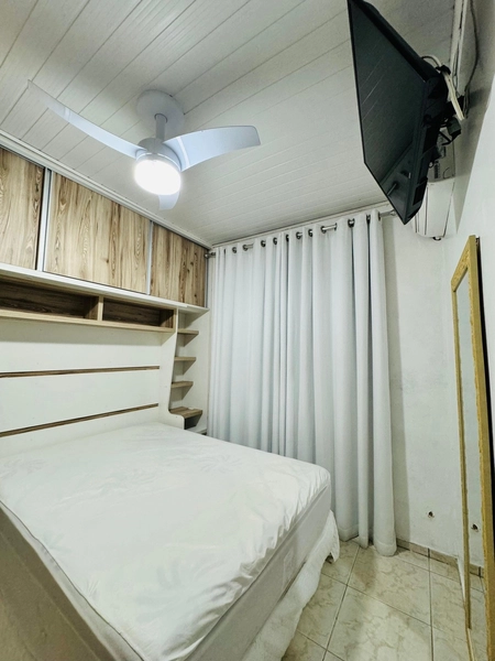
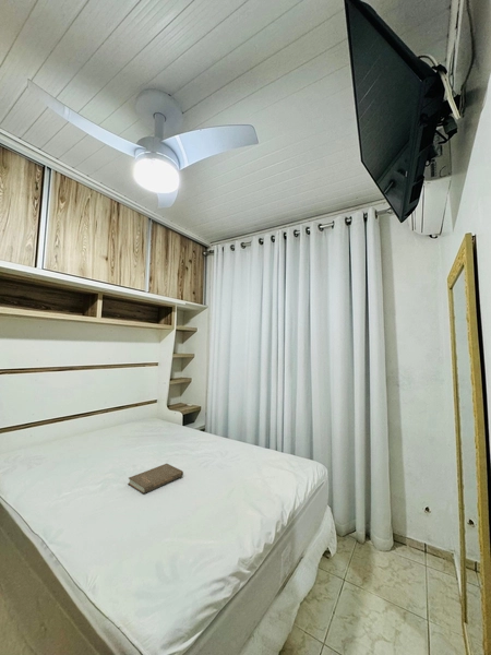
+ book (156, 477)
